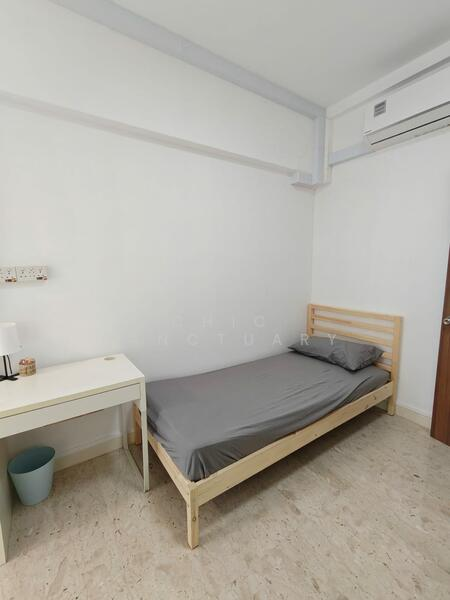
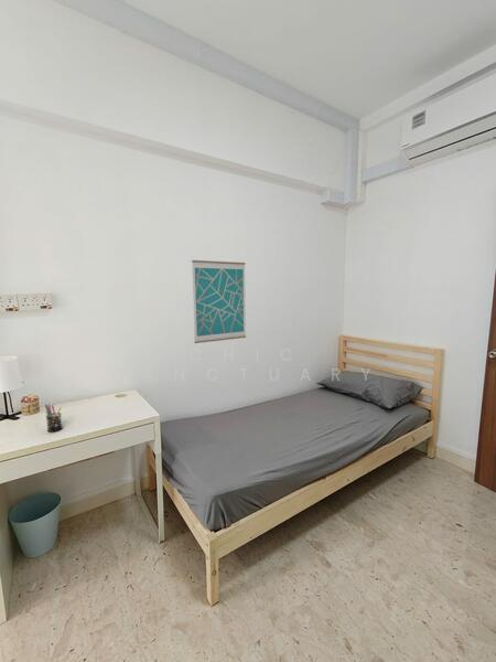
+ wall art (220, 301)
+ pen holder (52, 417)
